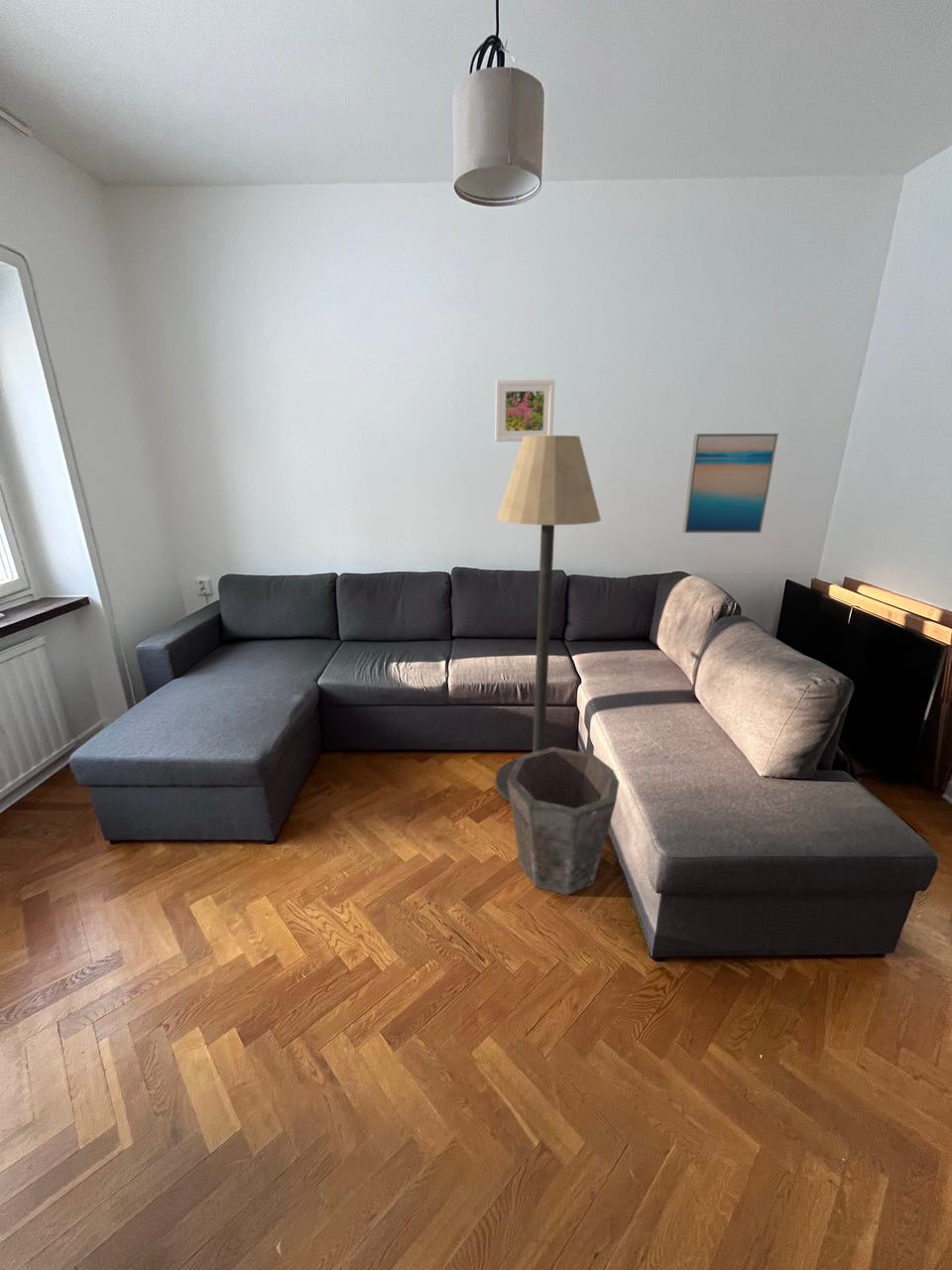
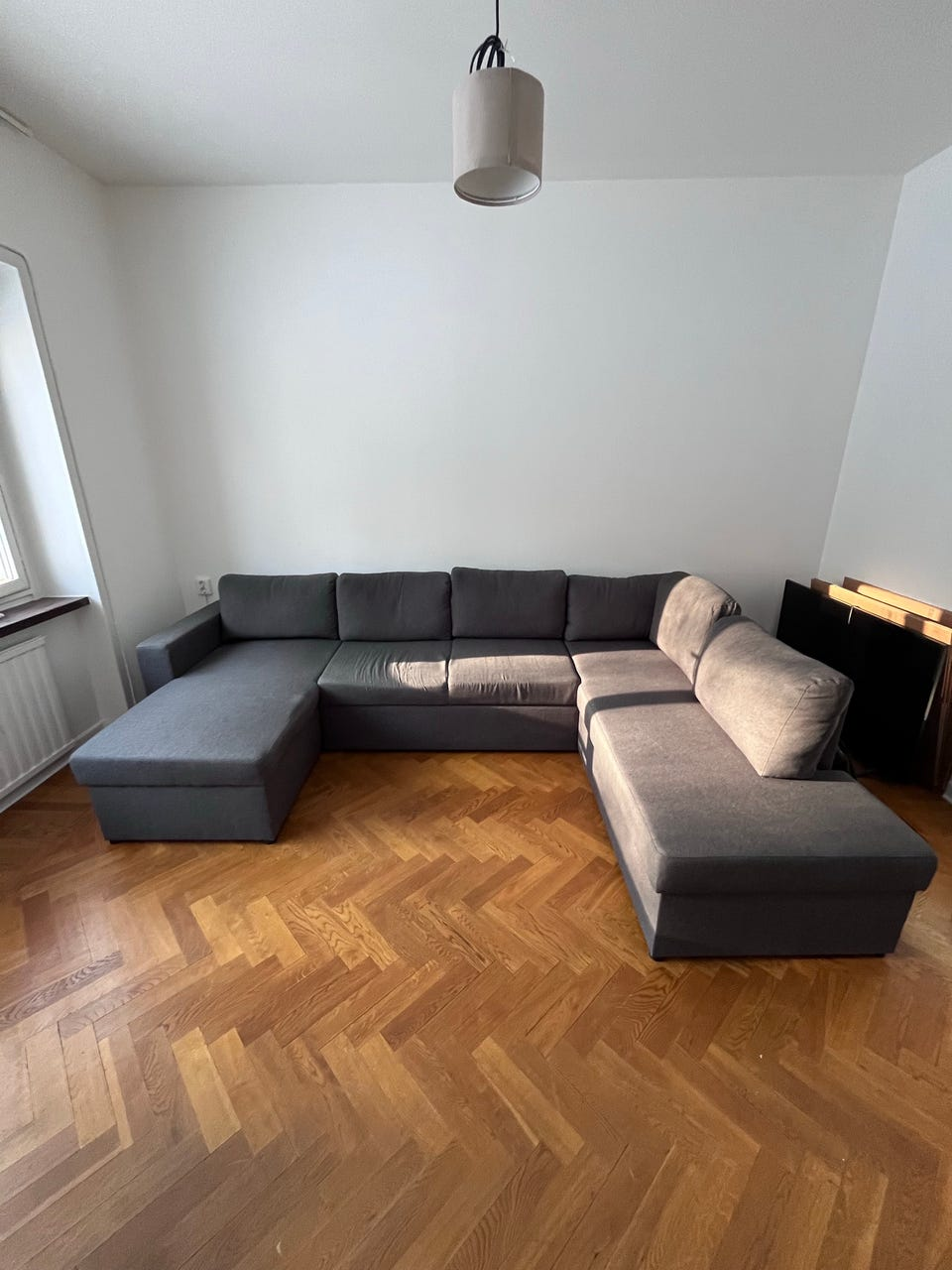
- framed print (524, 411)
- wall art (728, 484)
- floor lamp (543, 630)
- waste bin (560, 822)
